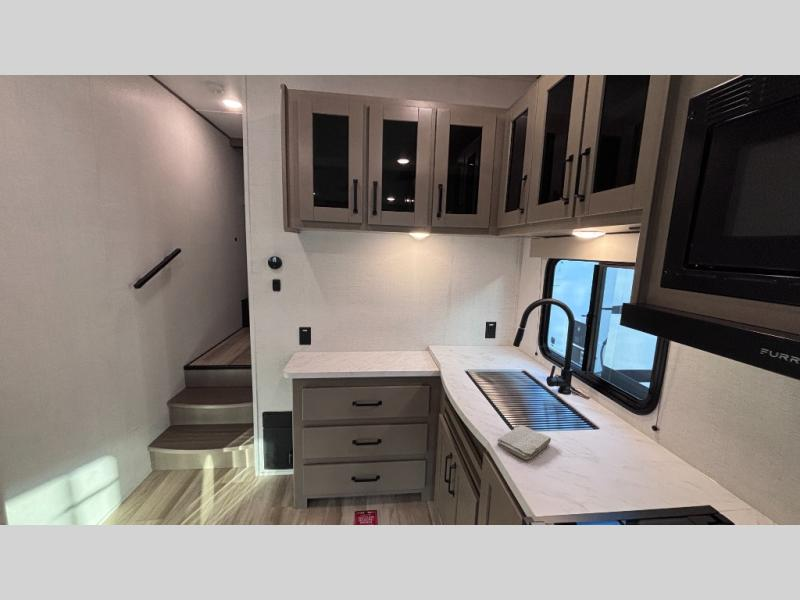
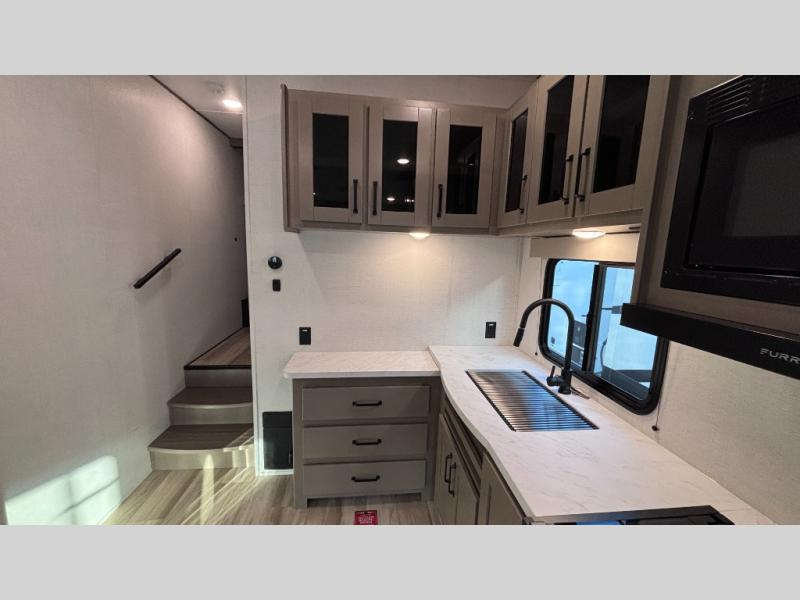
- washcloth (523, 440)
